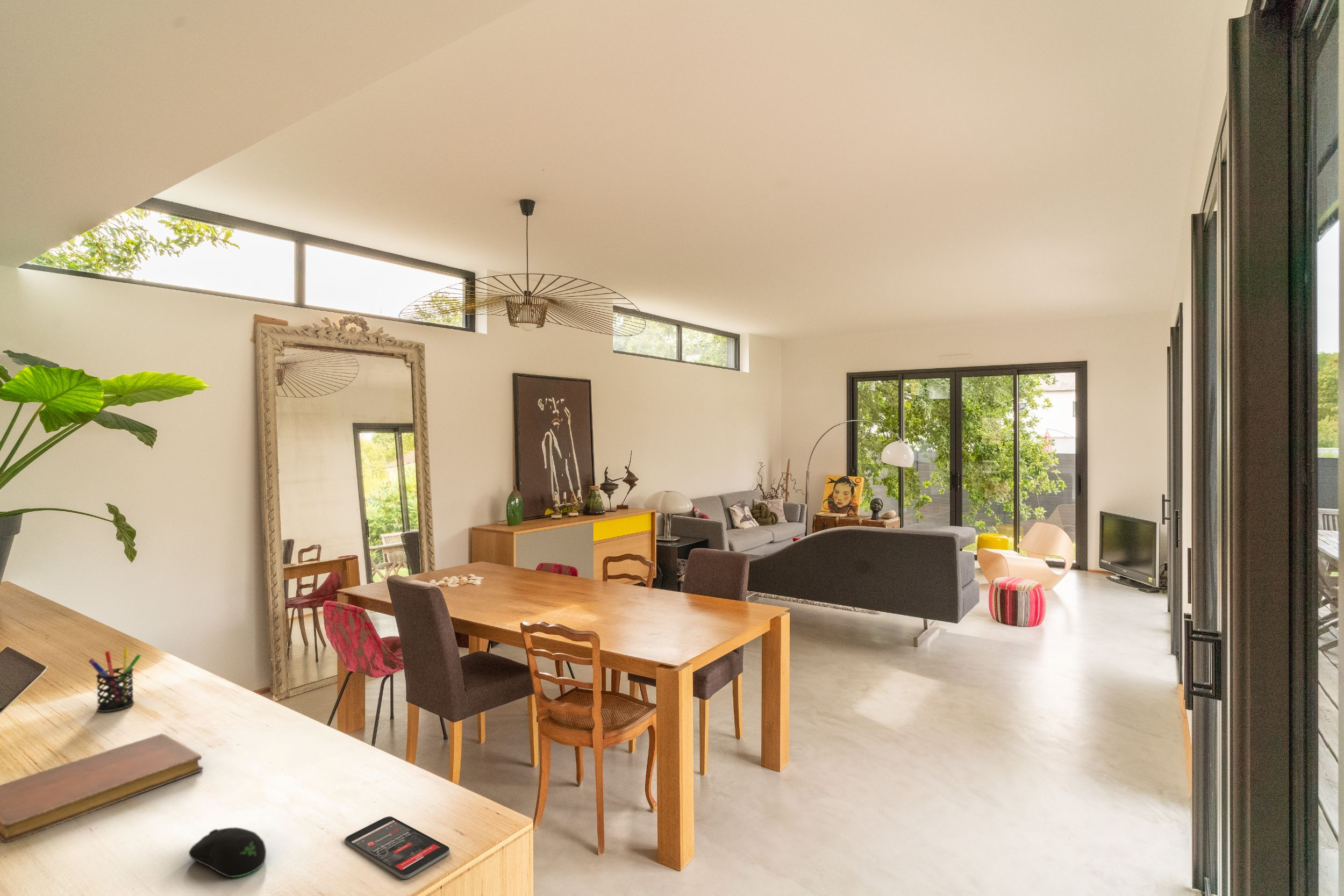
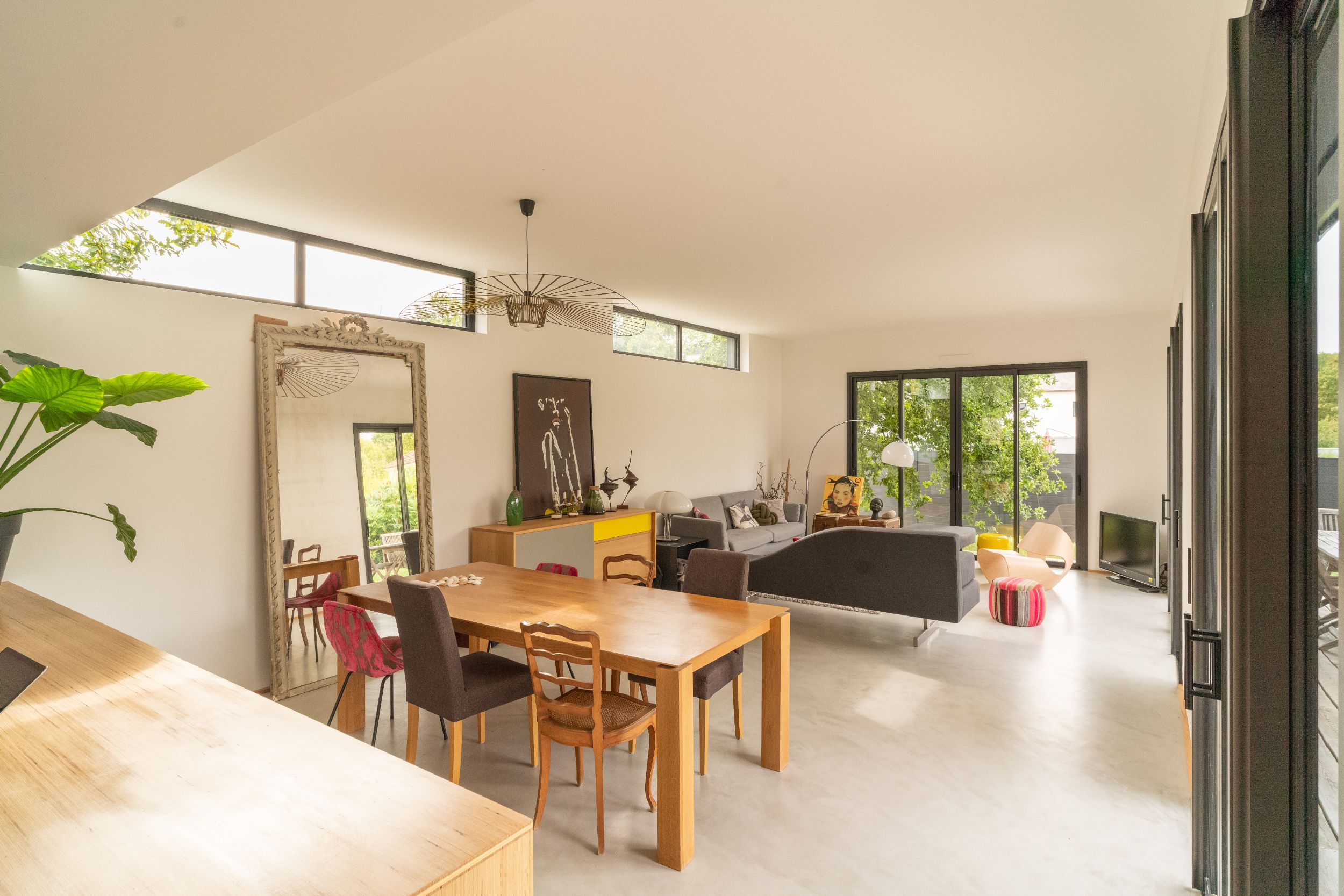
- smartphone (396, 846)
- computer mouse (229, 845)
- notebook (94, 780)
- pen holder (118, 677)
